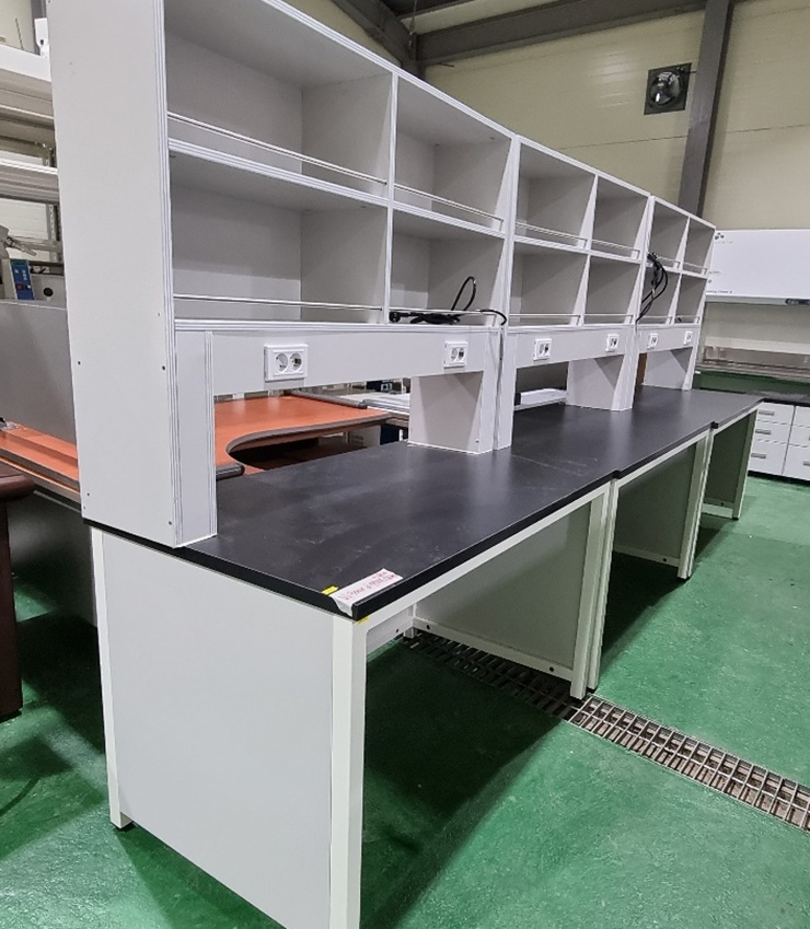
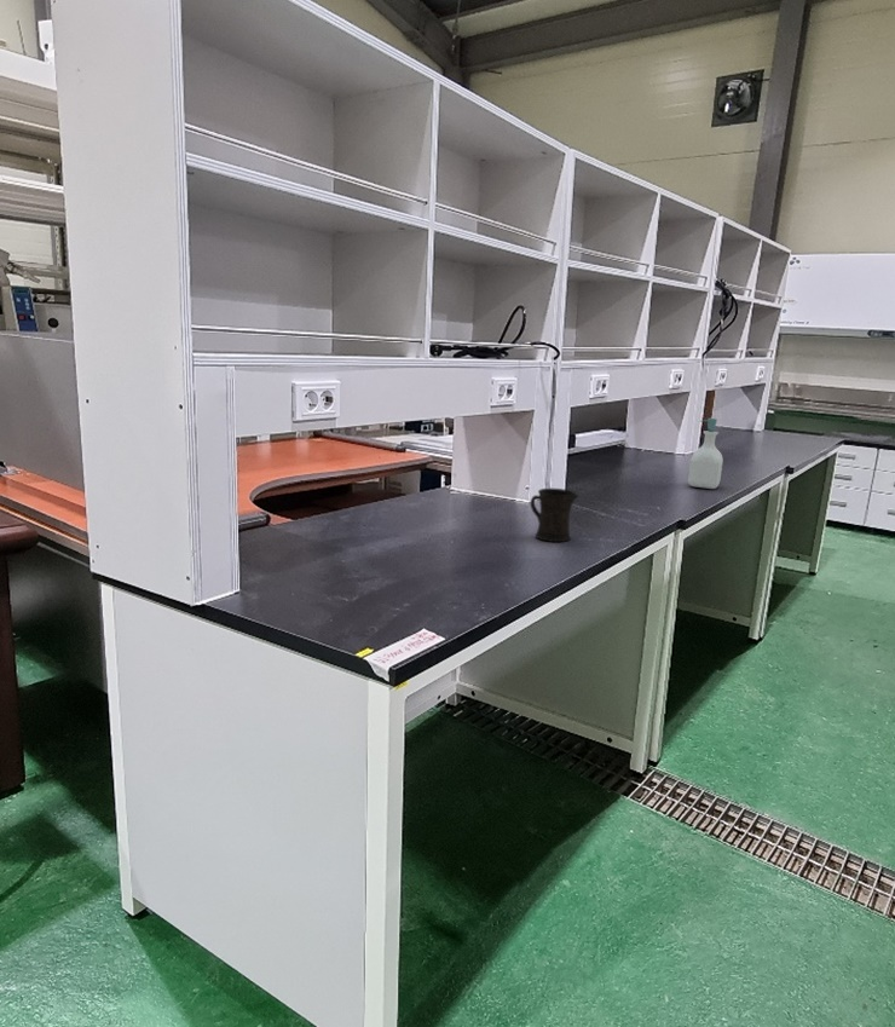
+ soap bottle (708, 452)
+ mug (553, 514)
